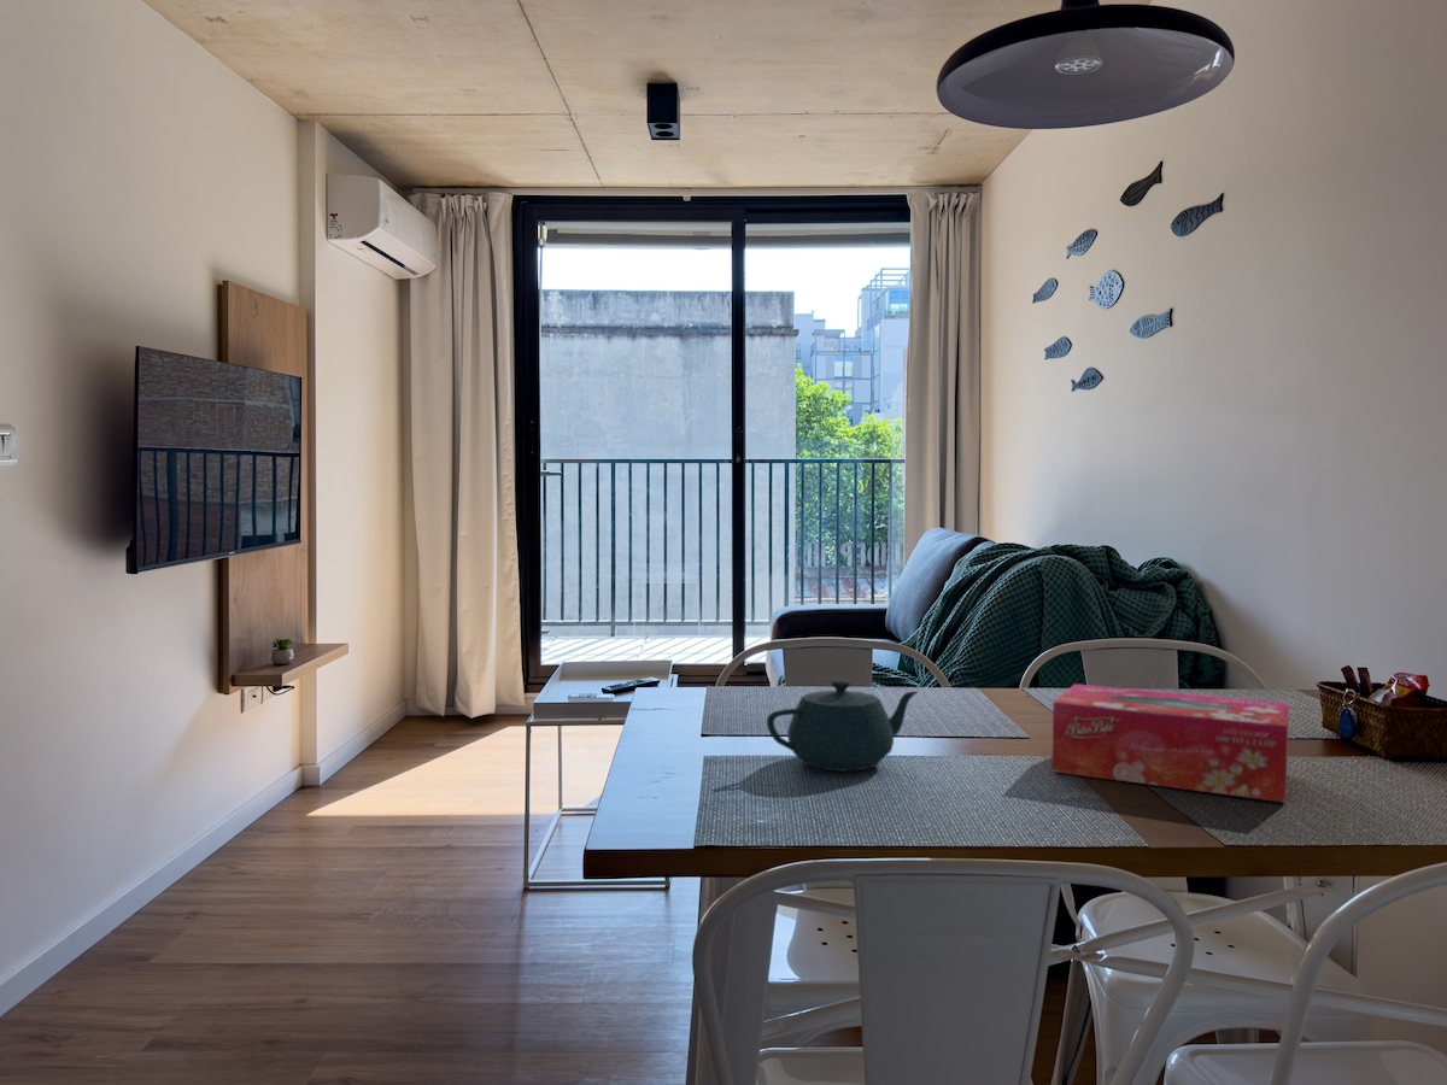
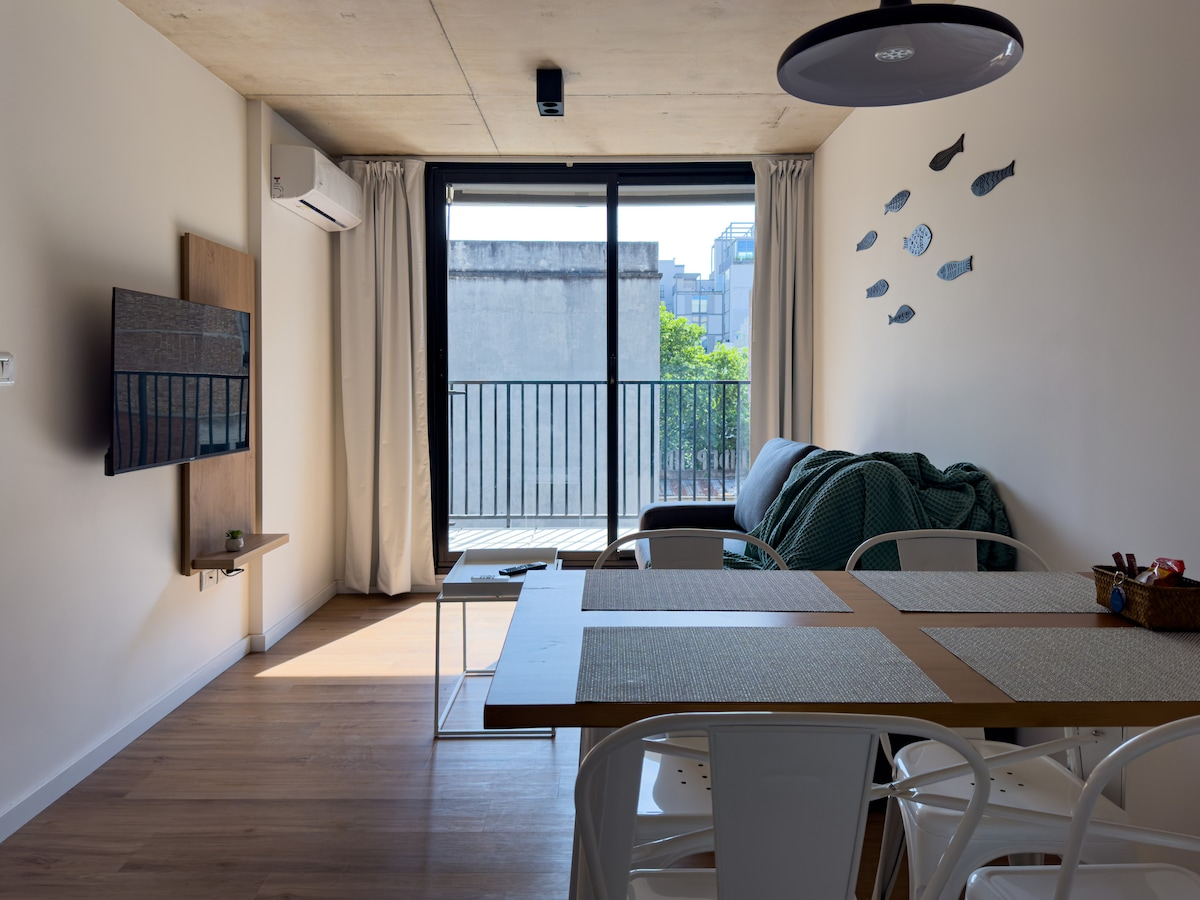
- tissue box (1170, 737)
- teapot (844, 721)
